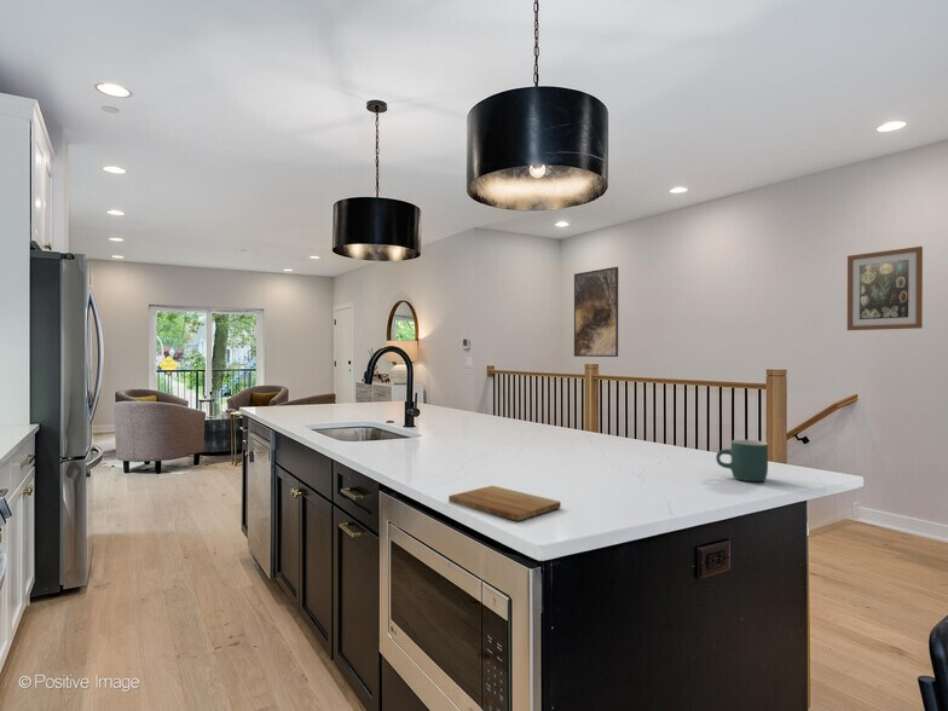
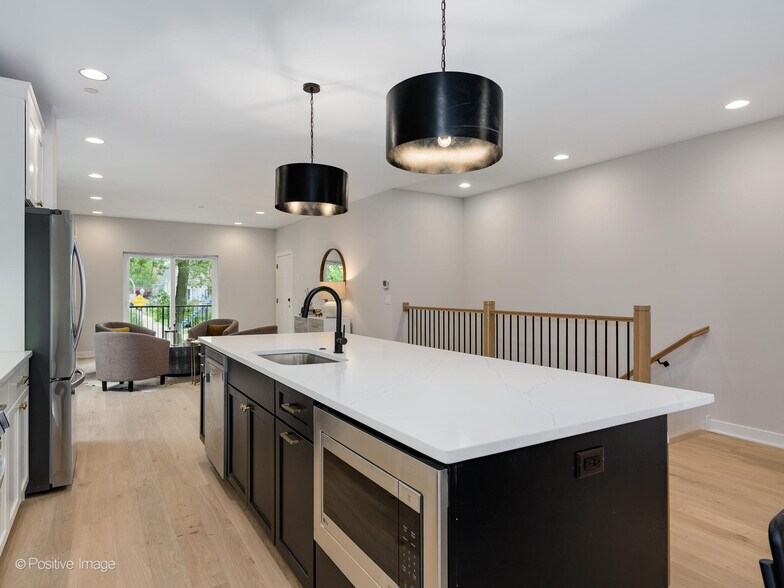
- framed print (595, 313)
- wall art (883, 290)
- mug (742, 459)
- cutting board (503, 501)
